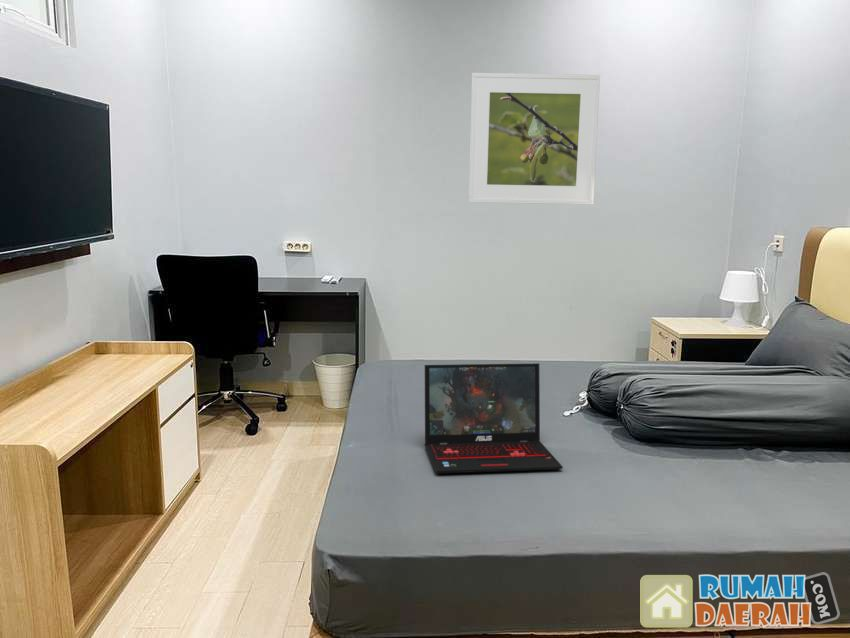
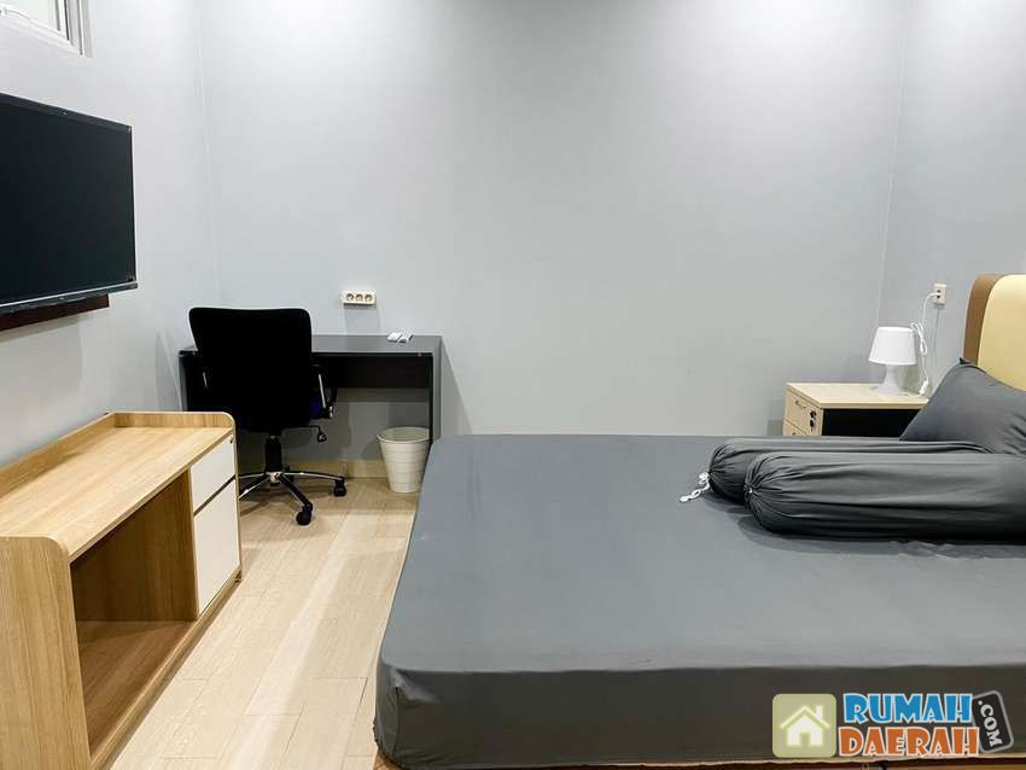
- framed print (533, 139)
- laptop (490, 415)
